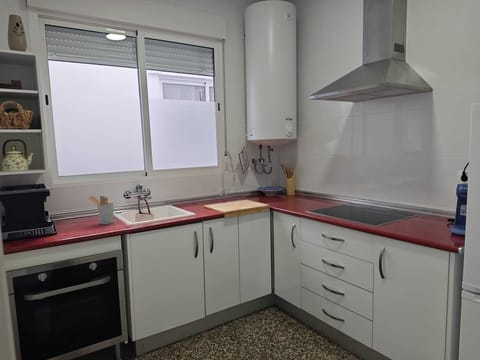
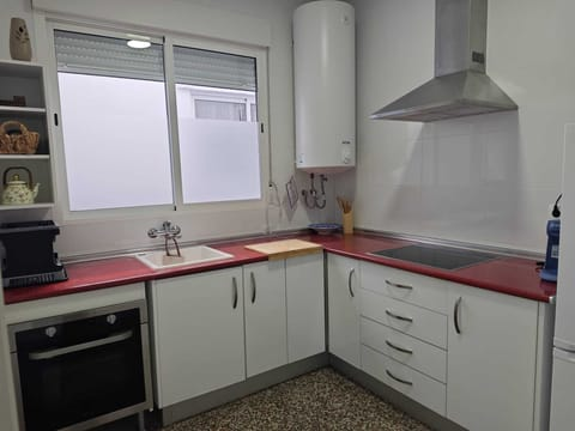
- utensil holder (101, 209)
